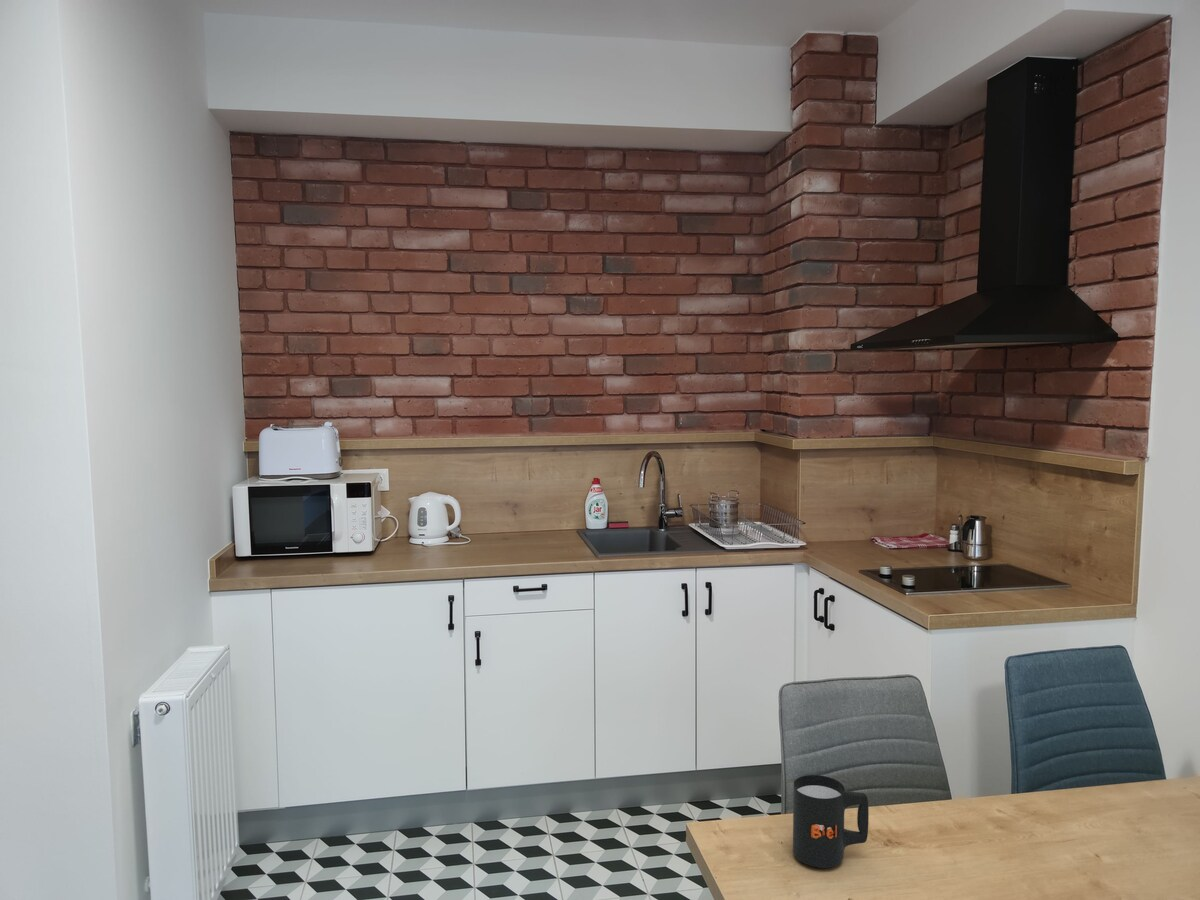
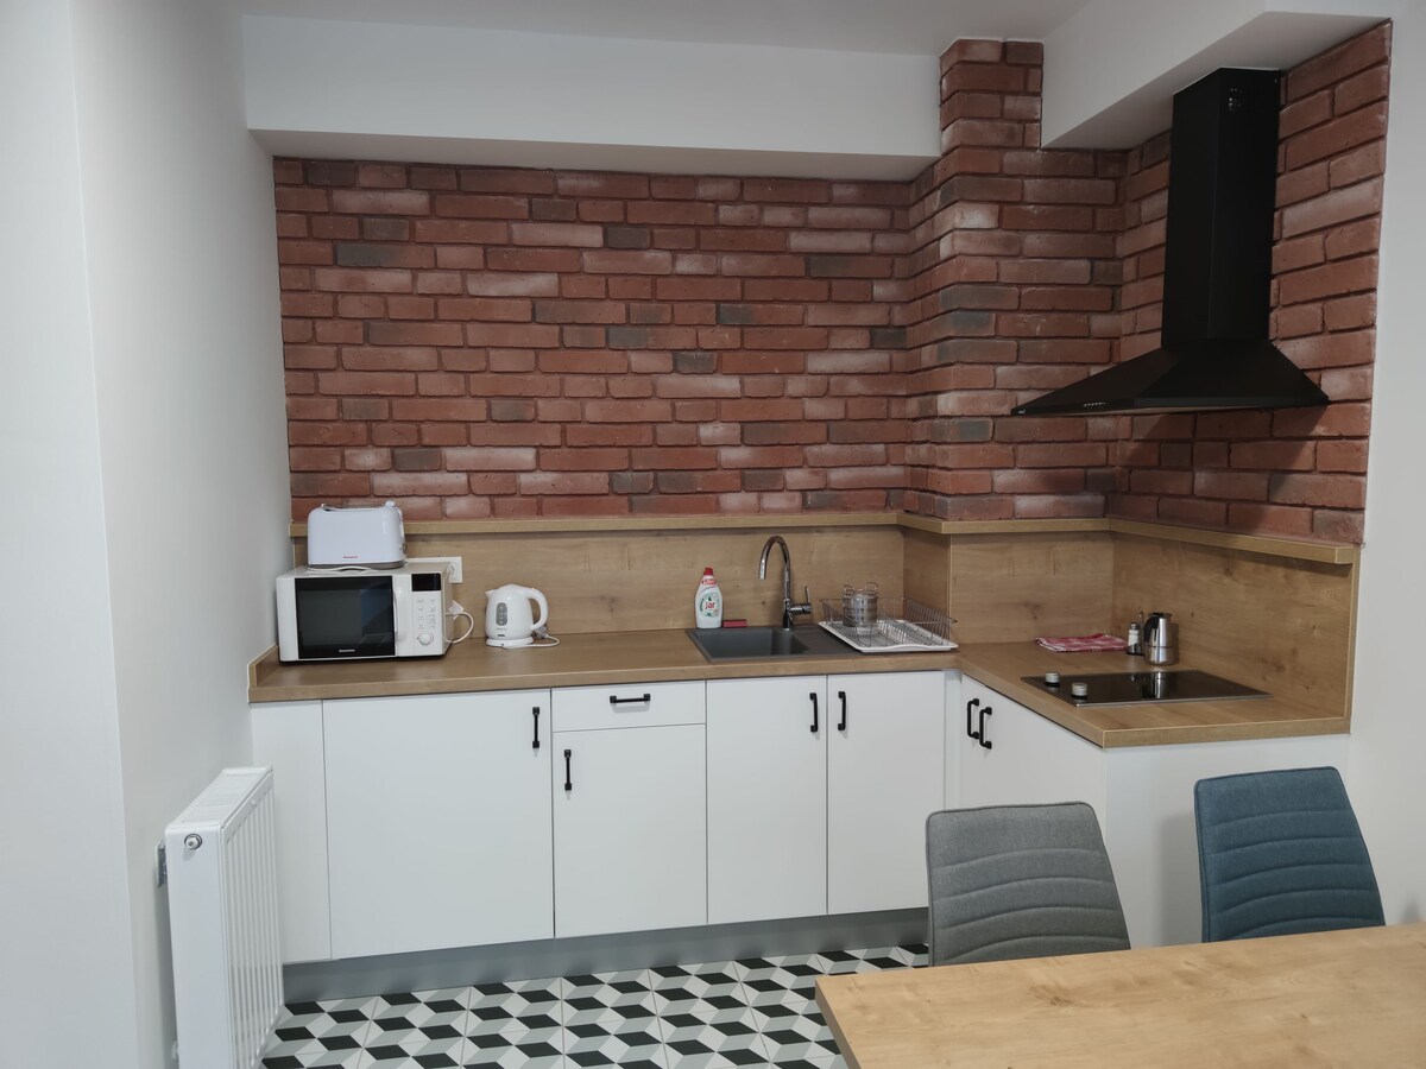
- mug (831, 822)
